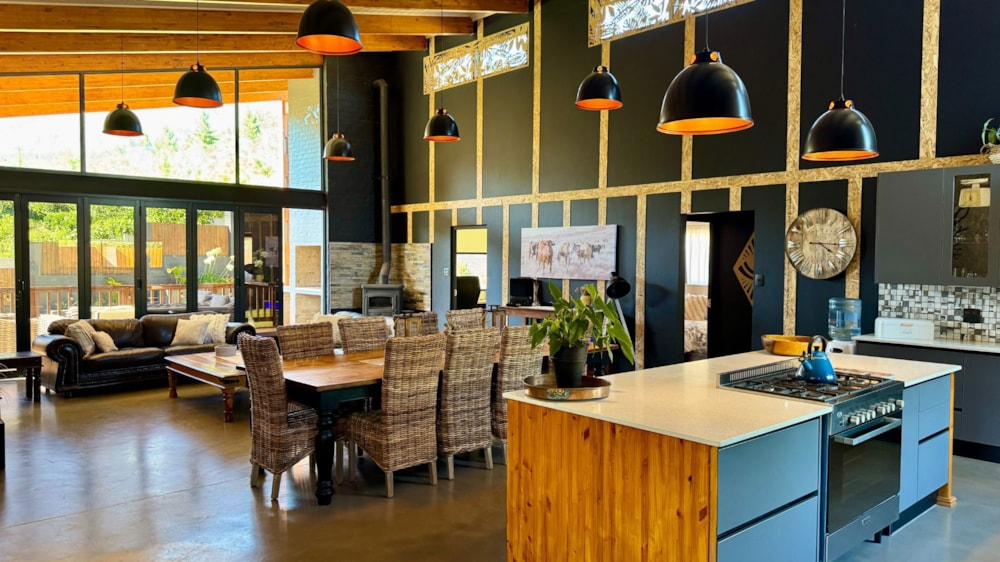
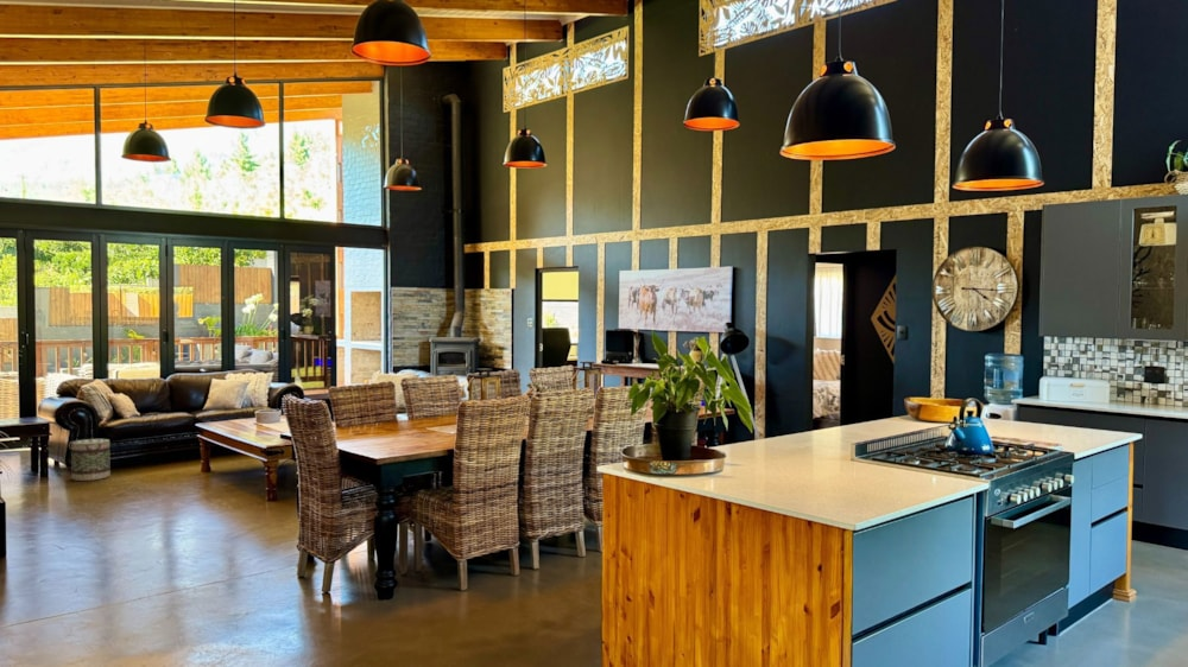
+ basket (89, 458)
